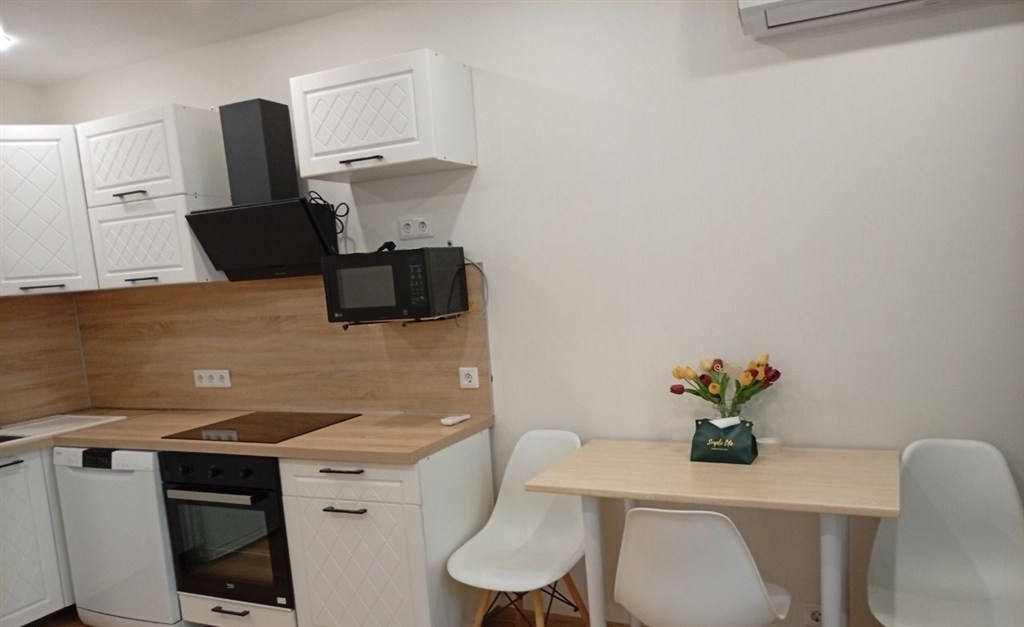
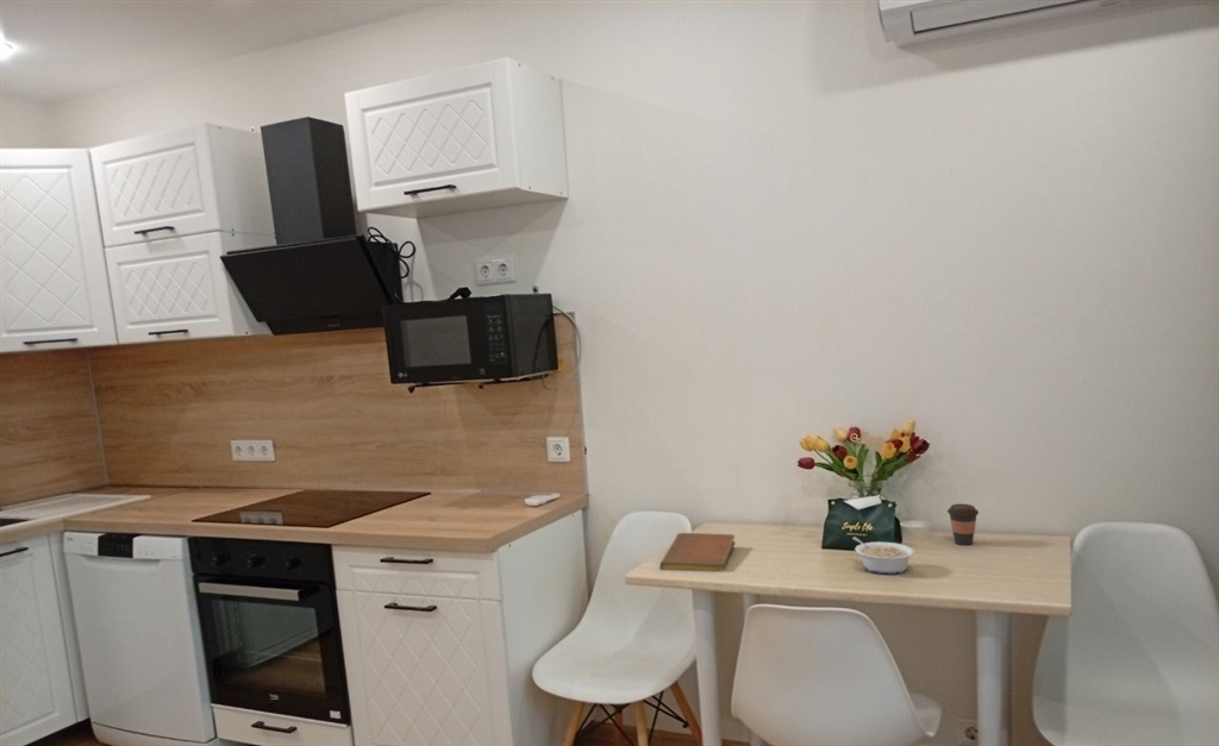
+ notebook (699, 551)
+ coffee cup (963, 525)
+ legume (882, 557)
